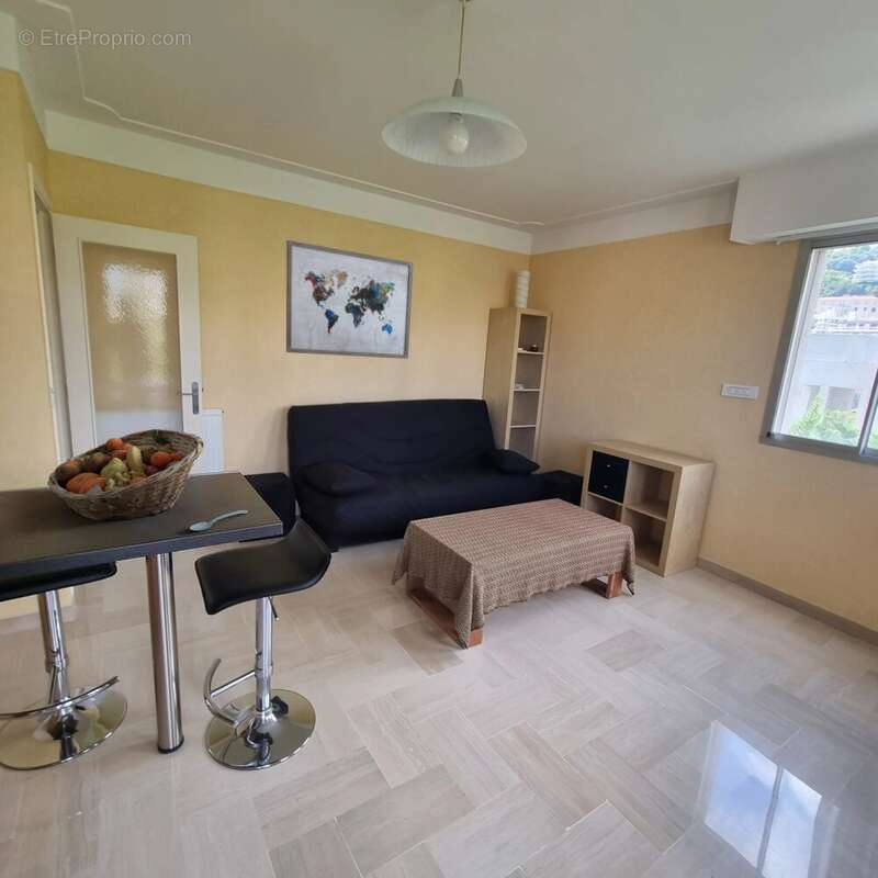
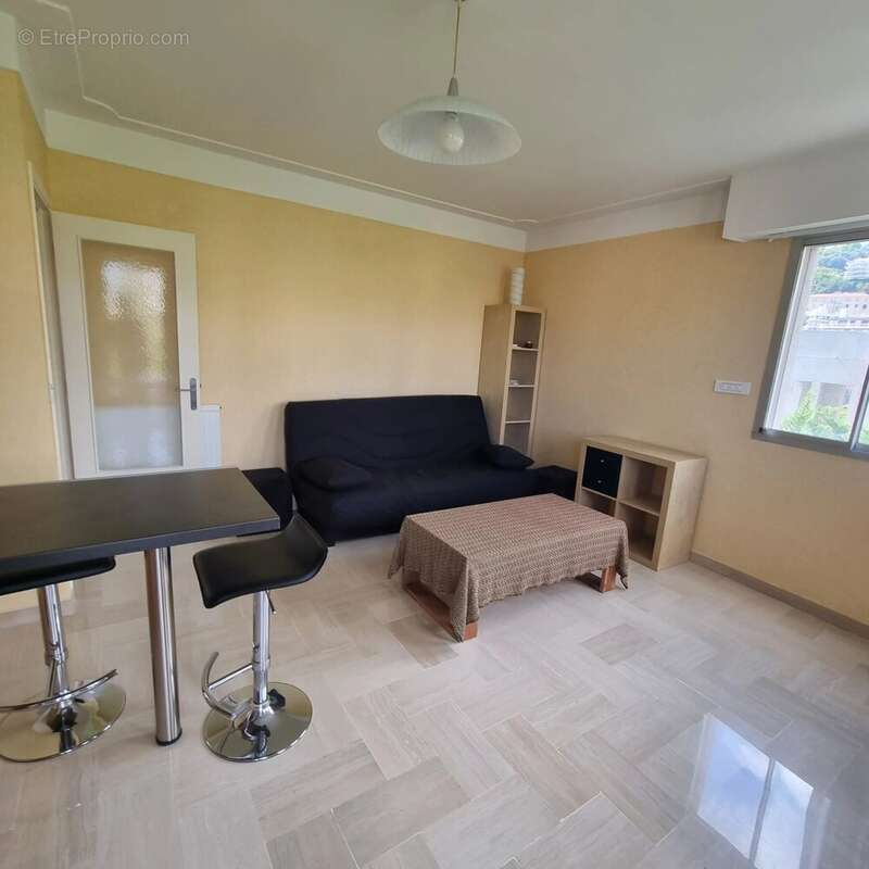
- fruit basket (131, 471)
- wall art (352, 305)
- spoon (221, 518)
